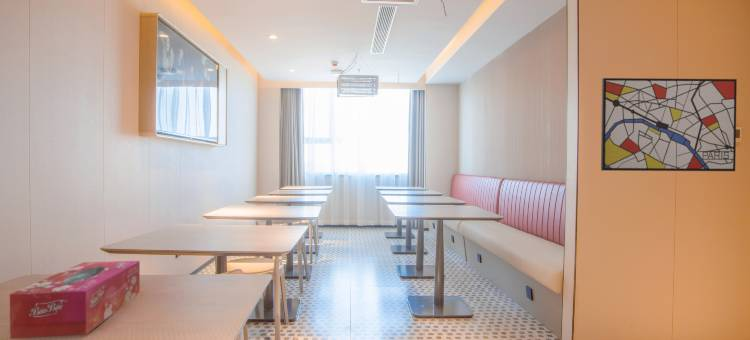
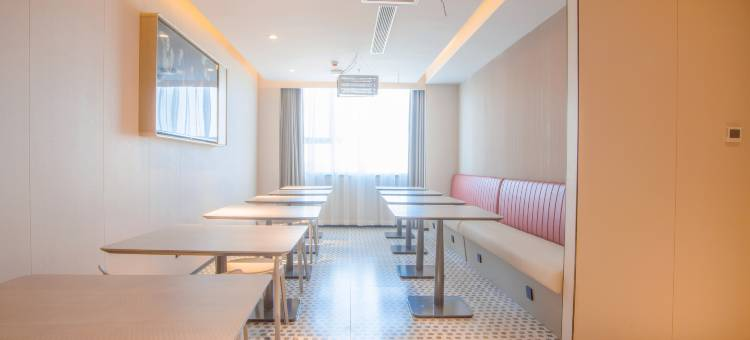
- tissue box (84, 293)
- wall art (668, 124)
